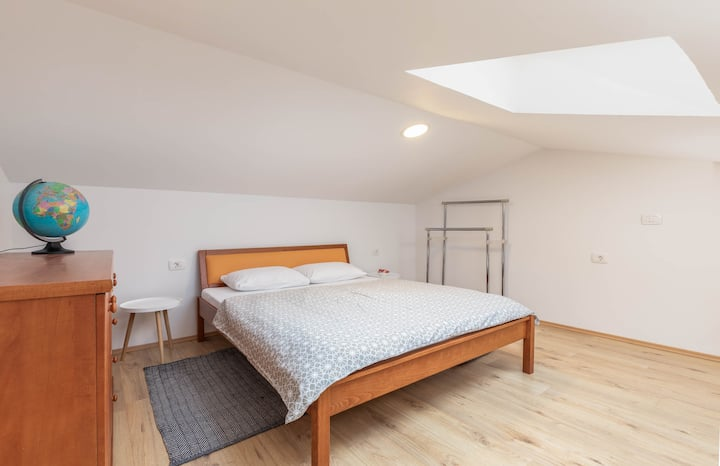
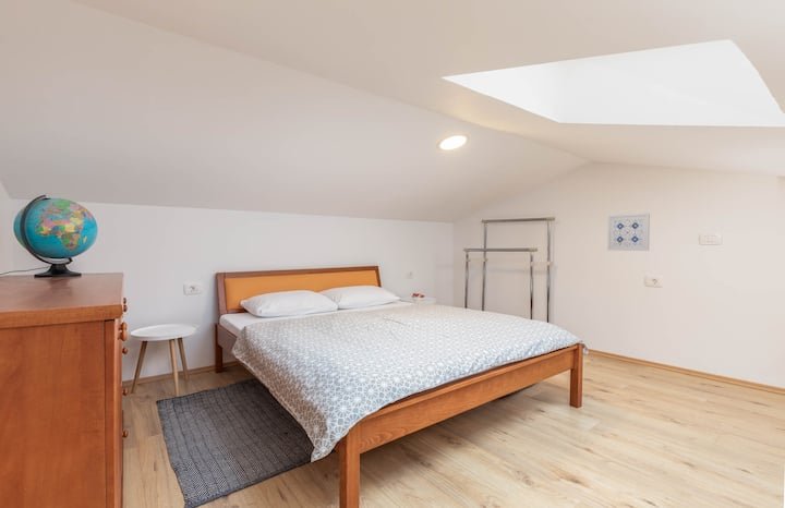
+ wall art (627, 232)
